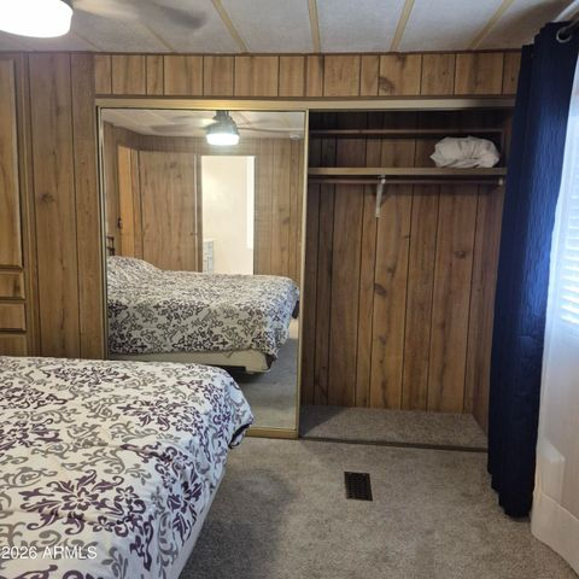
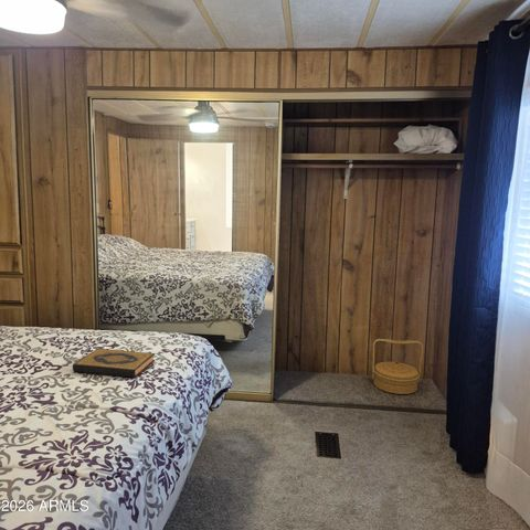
+ hardback book (115, 362)
+ basket (396, 362)
